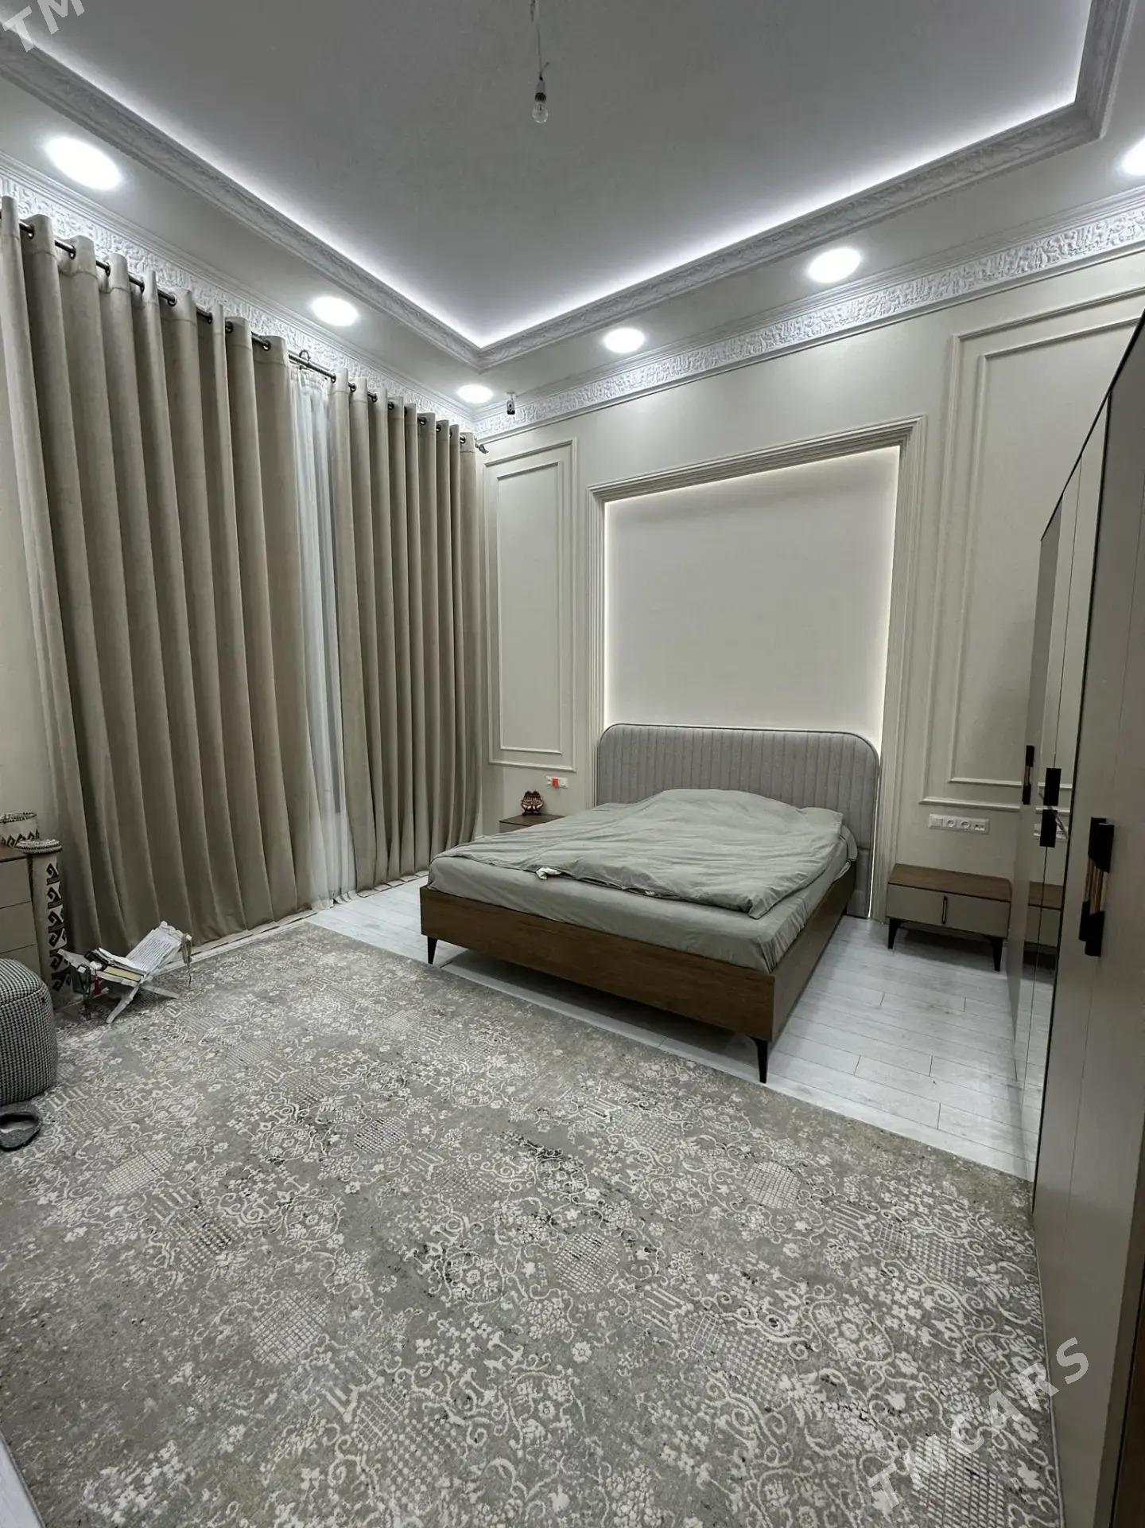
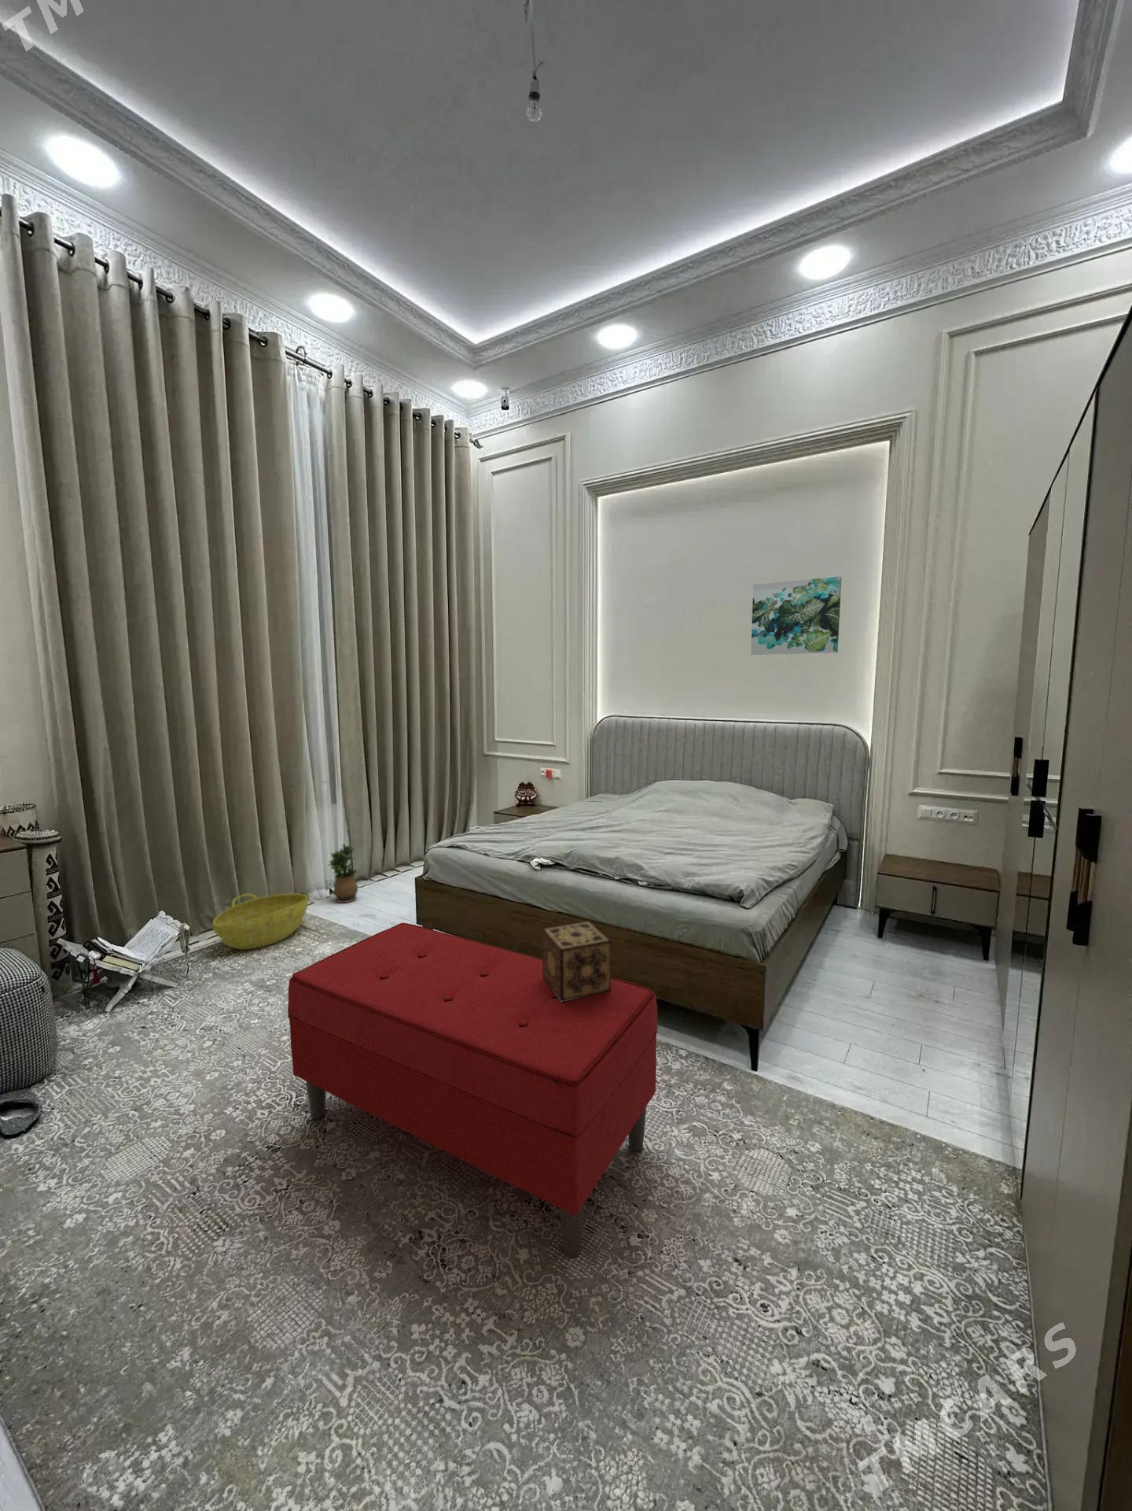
+ basket (263, 920)
+ decorative box (576, 959)
+ bench (468, 1057)
+ potted plant (340, 872)
+ wall art (794, 617)
